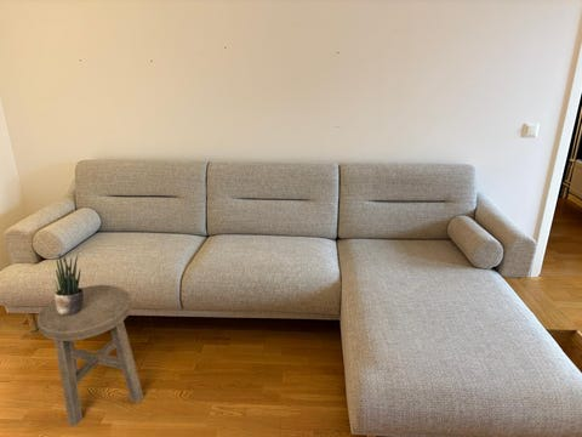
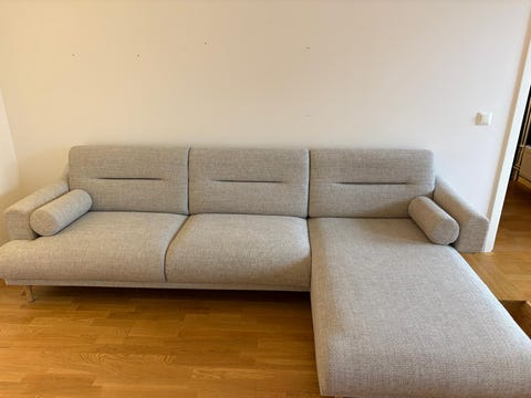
- stool (95, 352)
- potted plant (68, 280)
